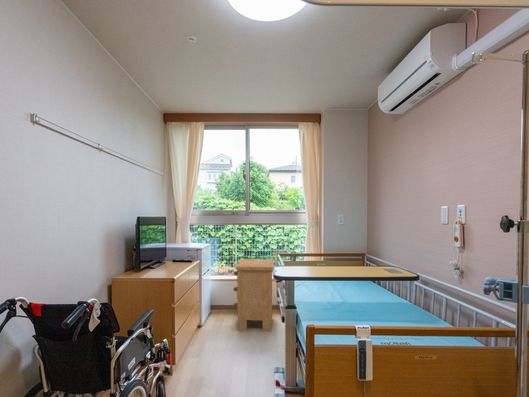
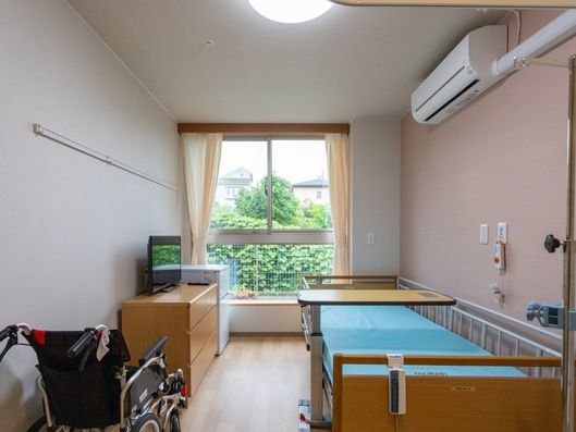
- nightstand (253, 293)
